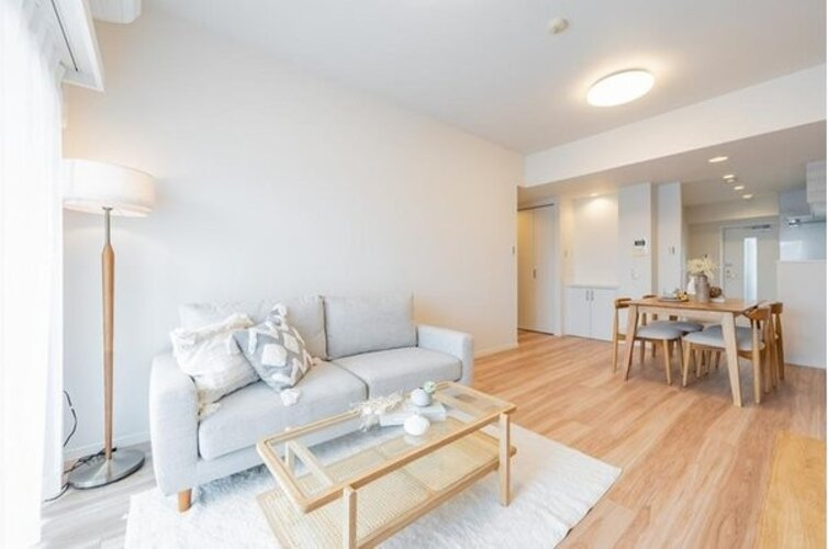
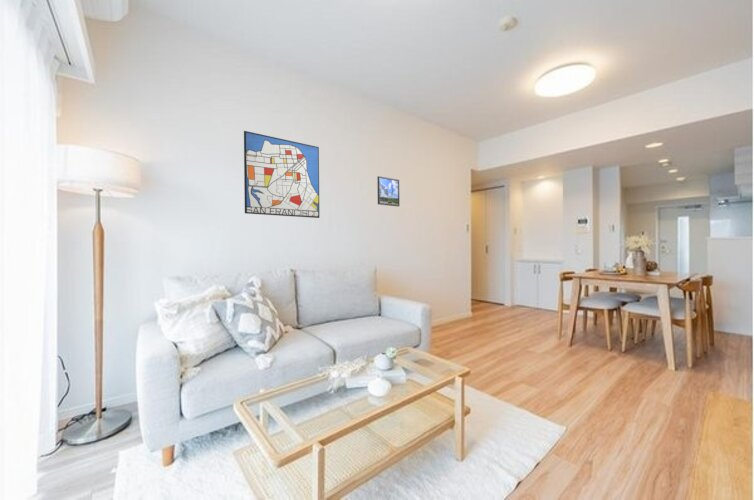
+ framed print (388, 191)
+ wall art (284, 177)
